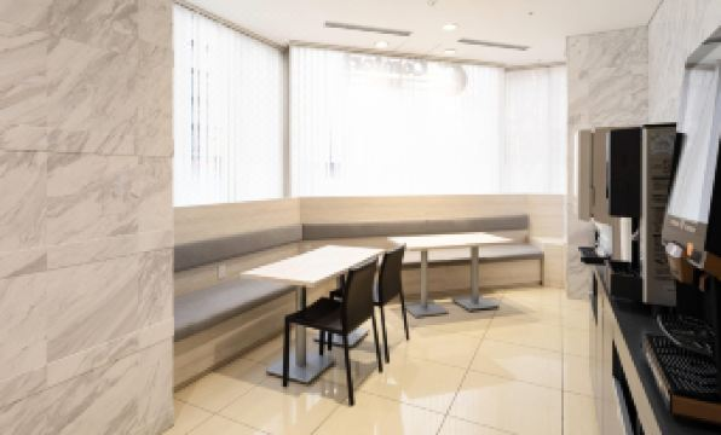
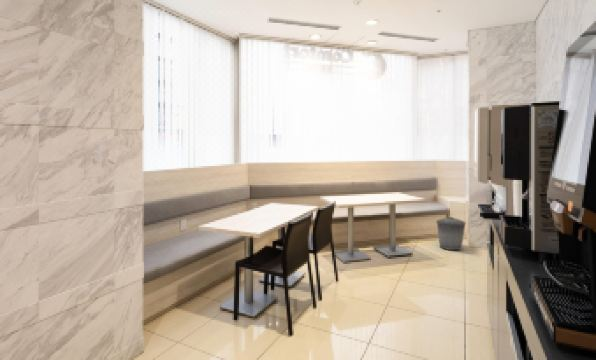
+ trash can (450, 232)
